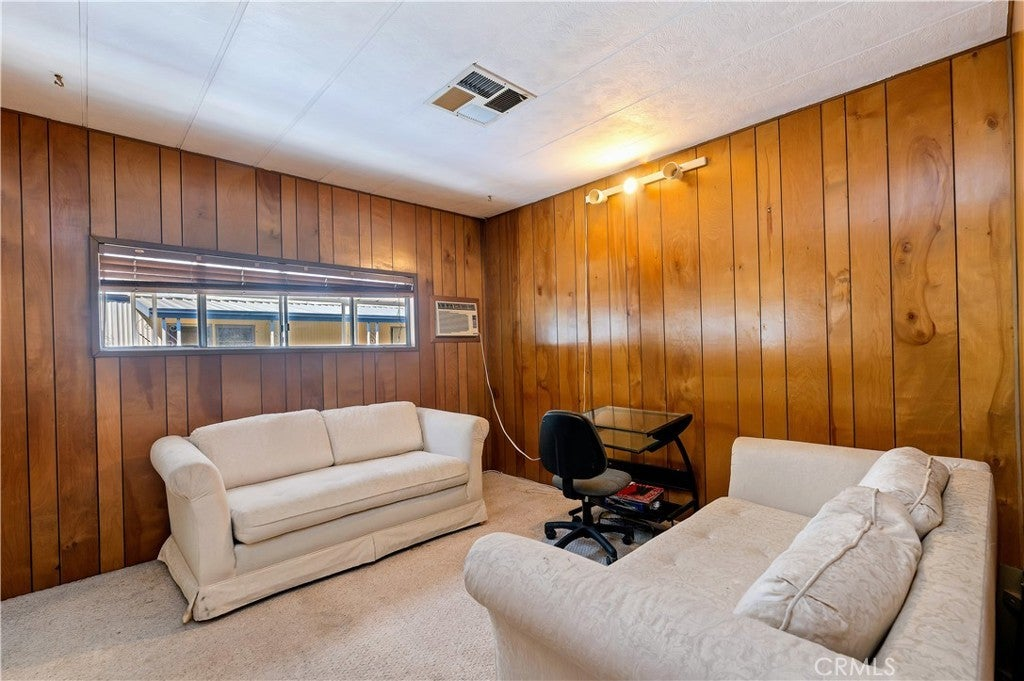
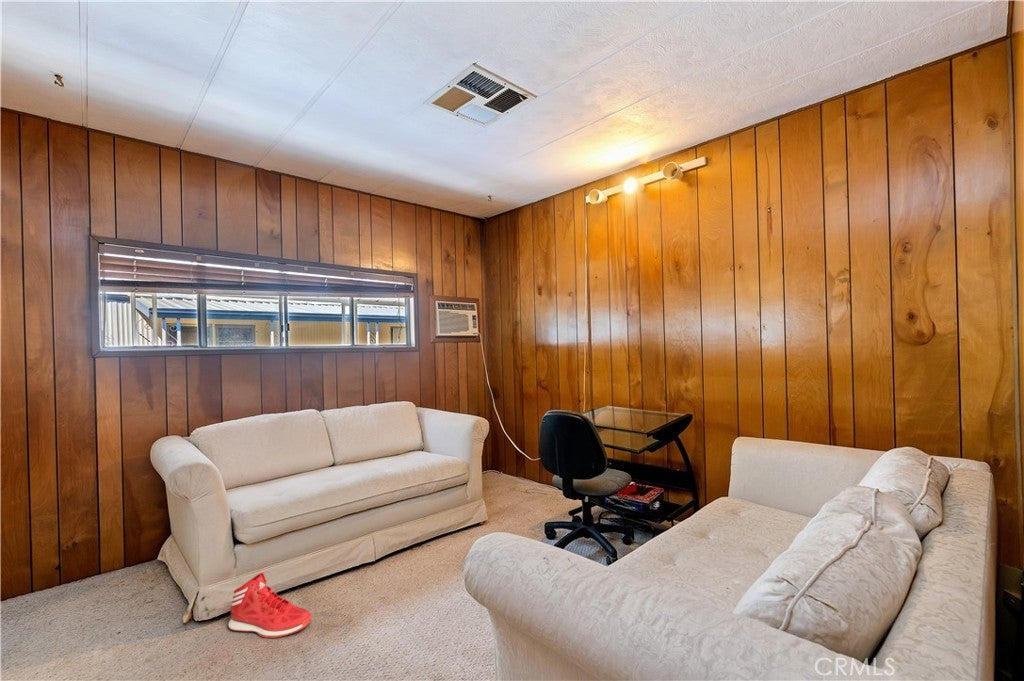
+ sneaker (269, 602)
